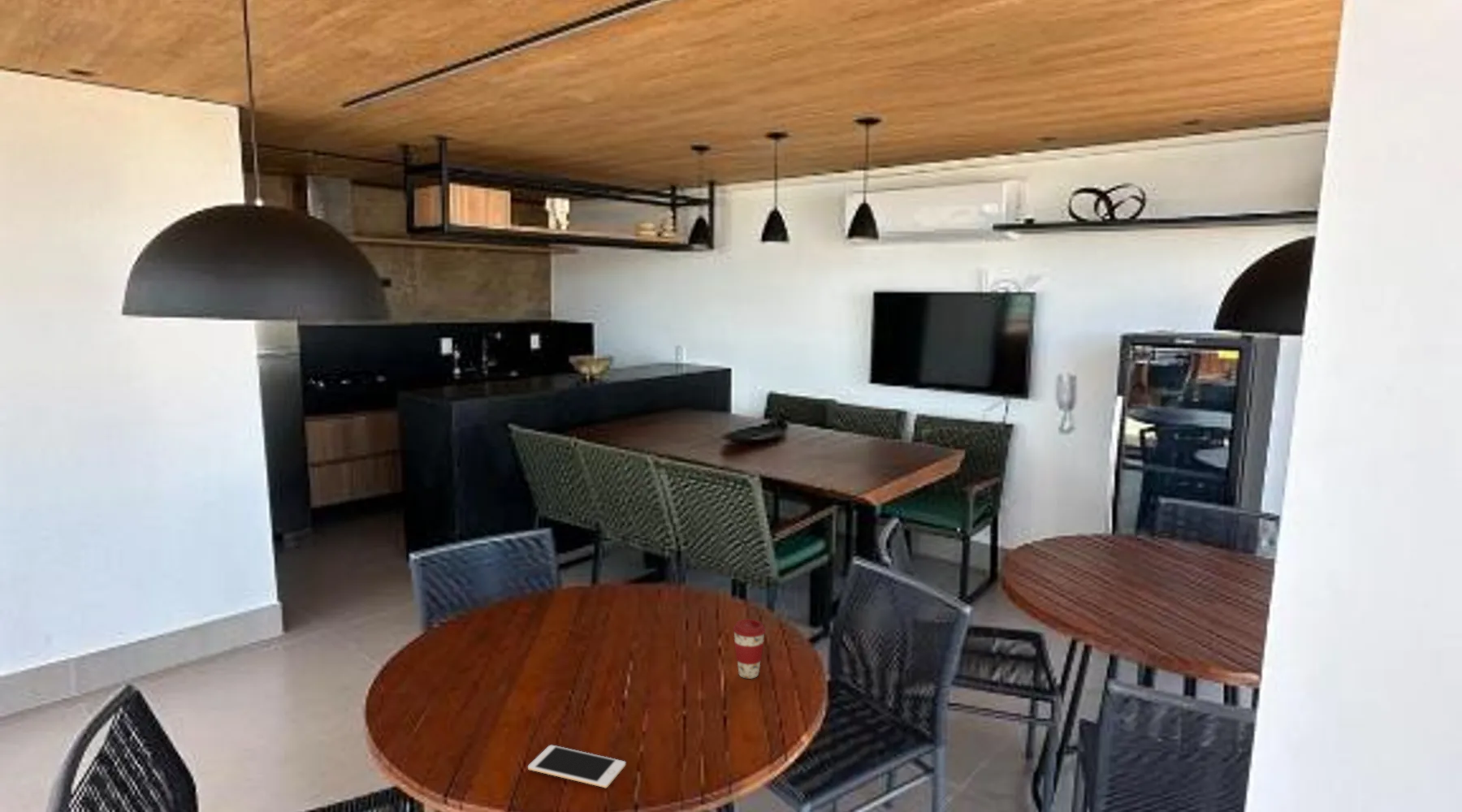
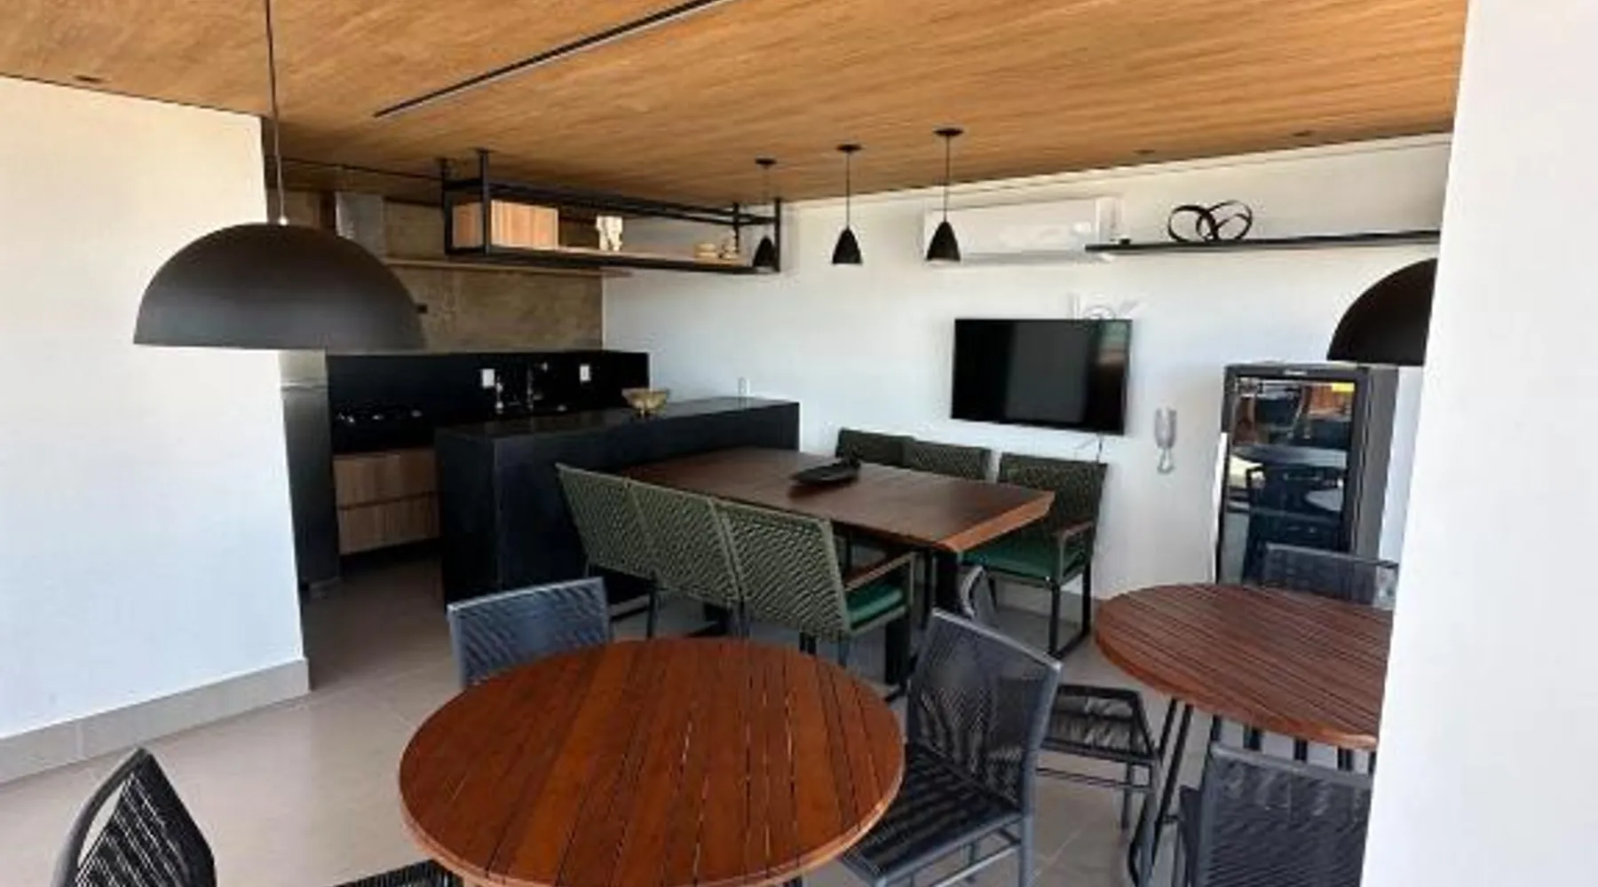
- cell phone (577, 765)
- coffee cup (749, 649)
